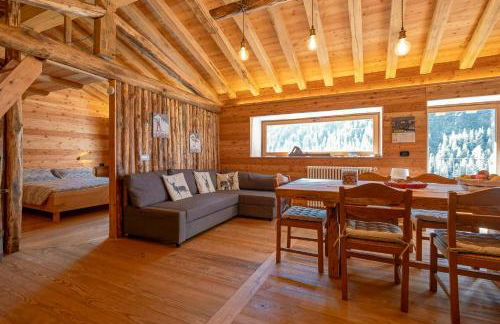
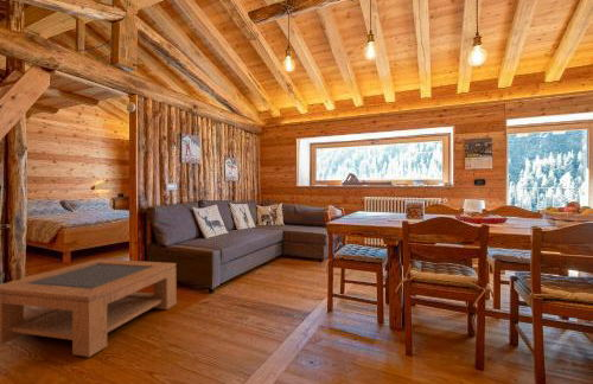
+ coffee table (95, 296)
